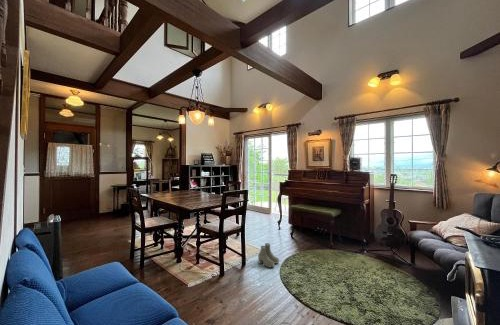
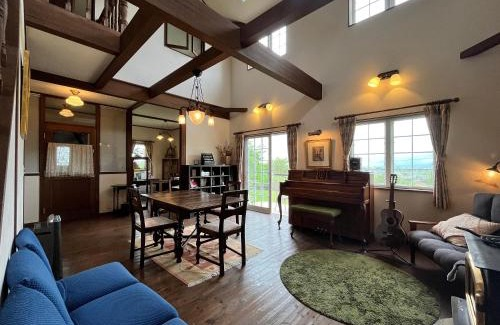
- boots (268, 254)
